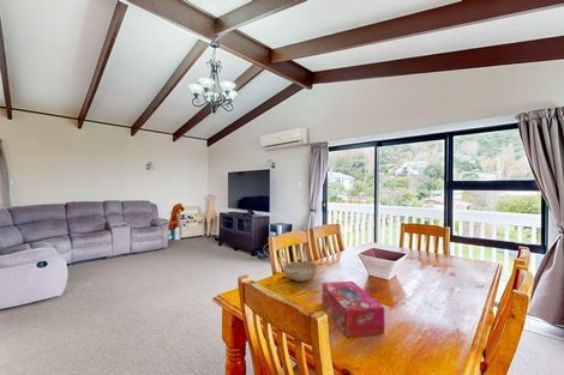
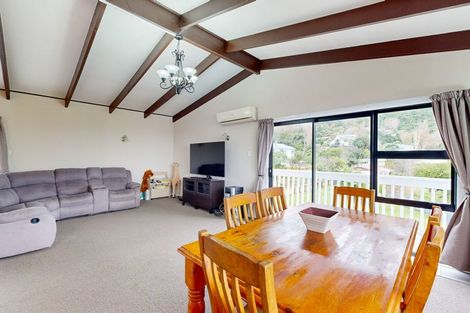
- tissue box (349, 304)
- decorative bowl (300, 271)
